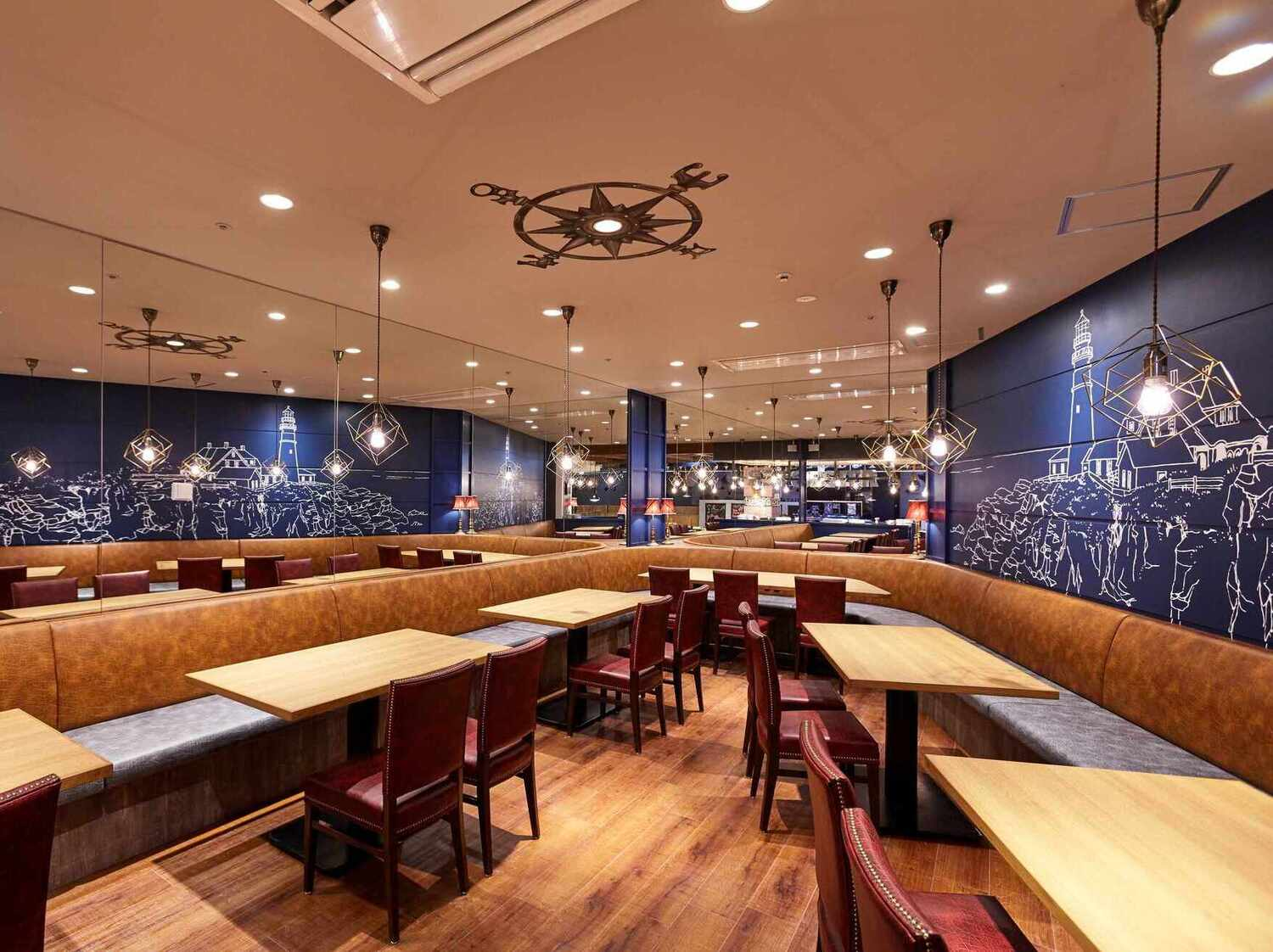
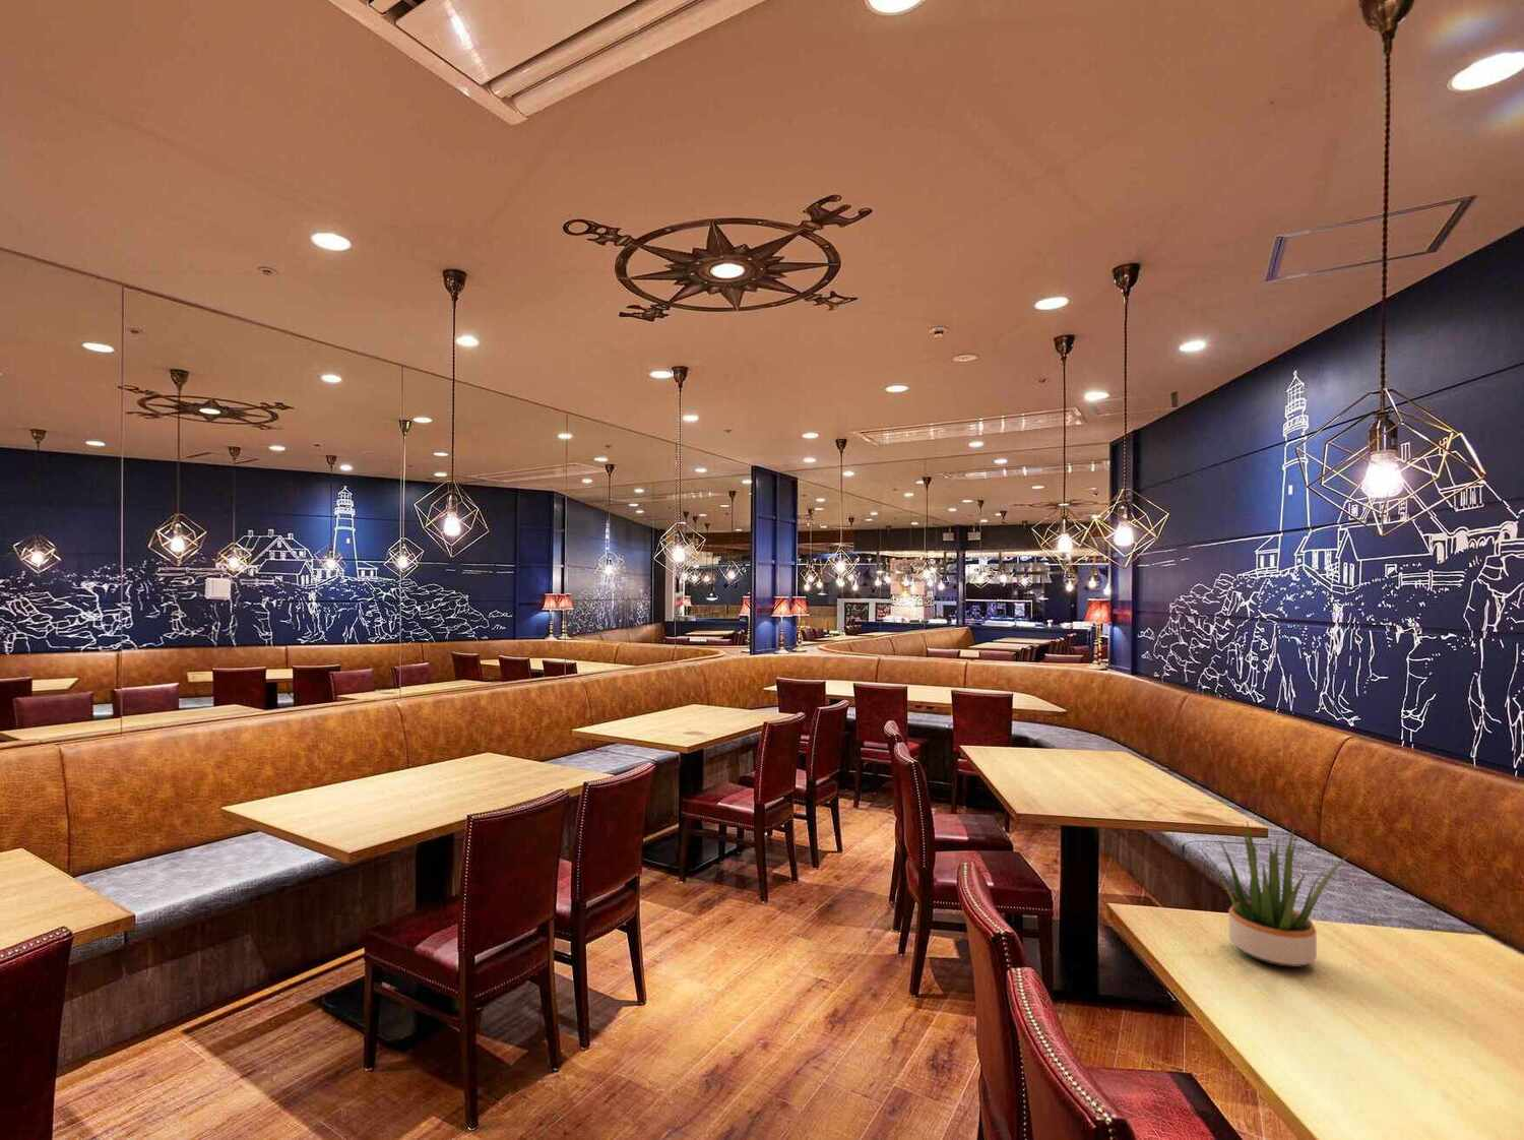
+ potted plant (1270, 892)
